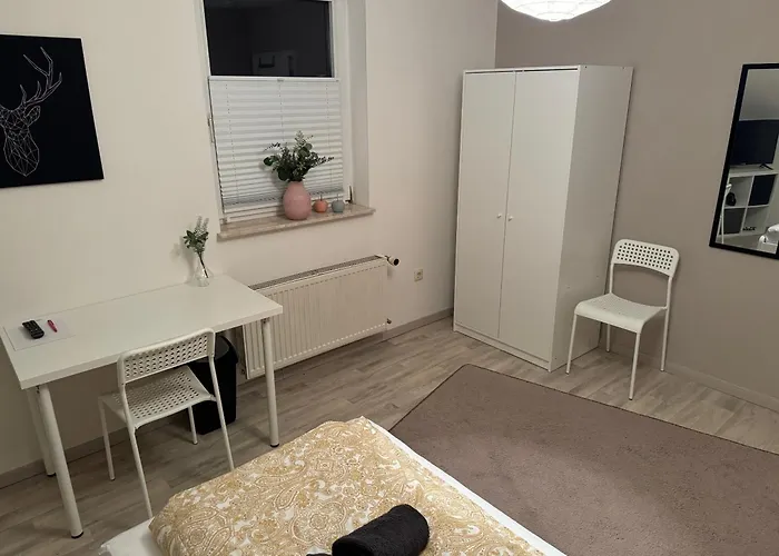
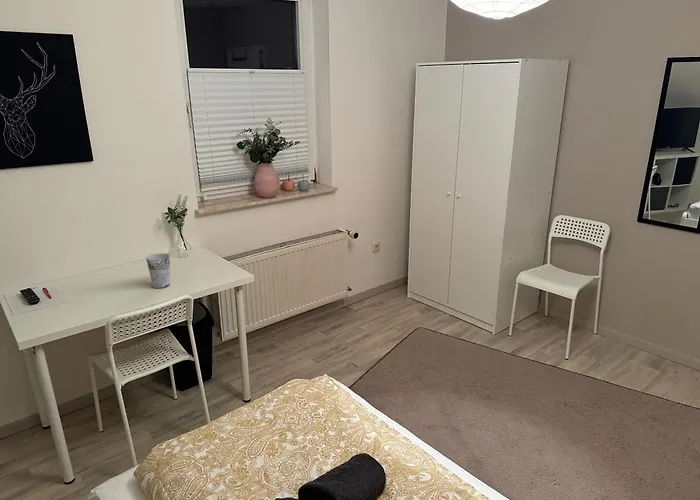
+ cup (159, 270)
